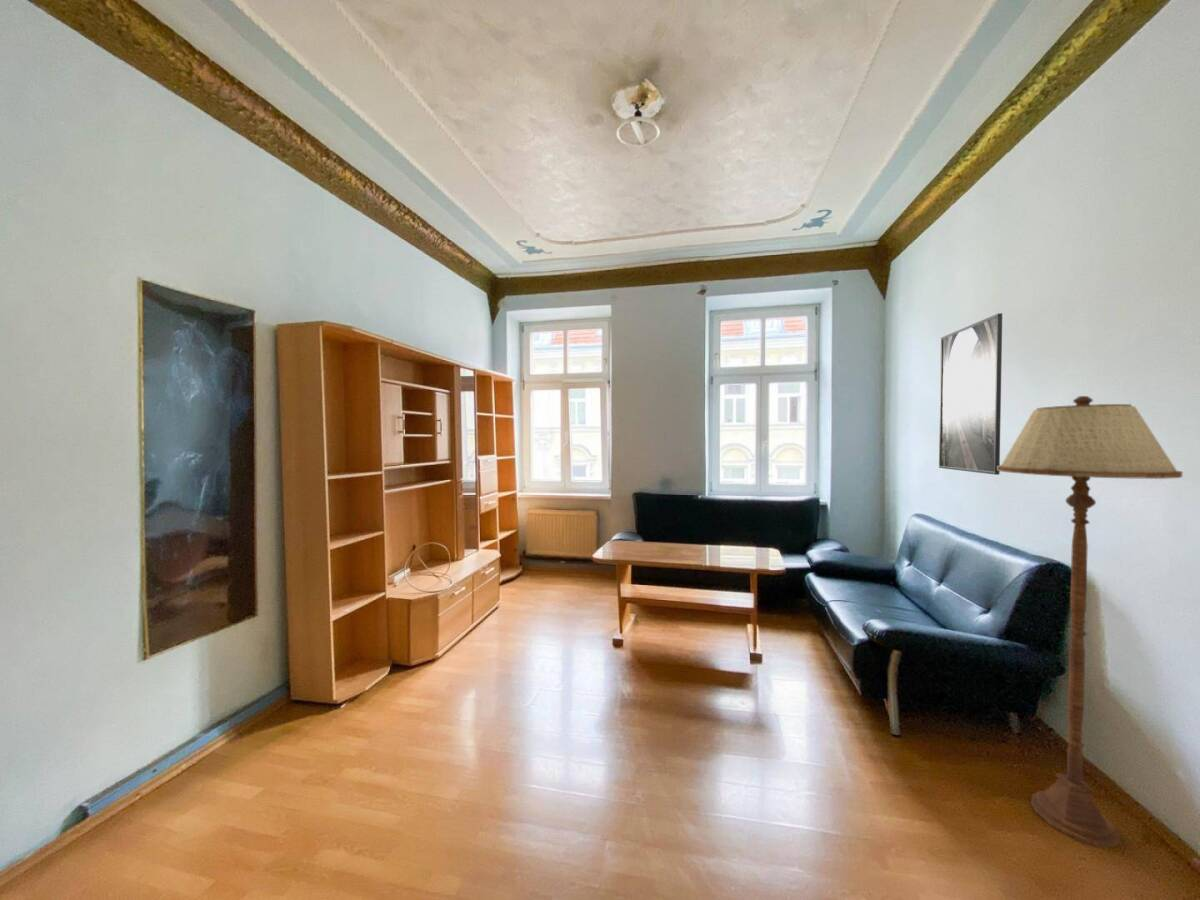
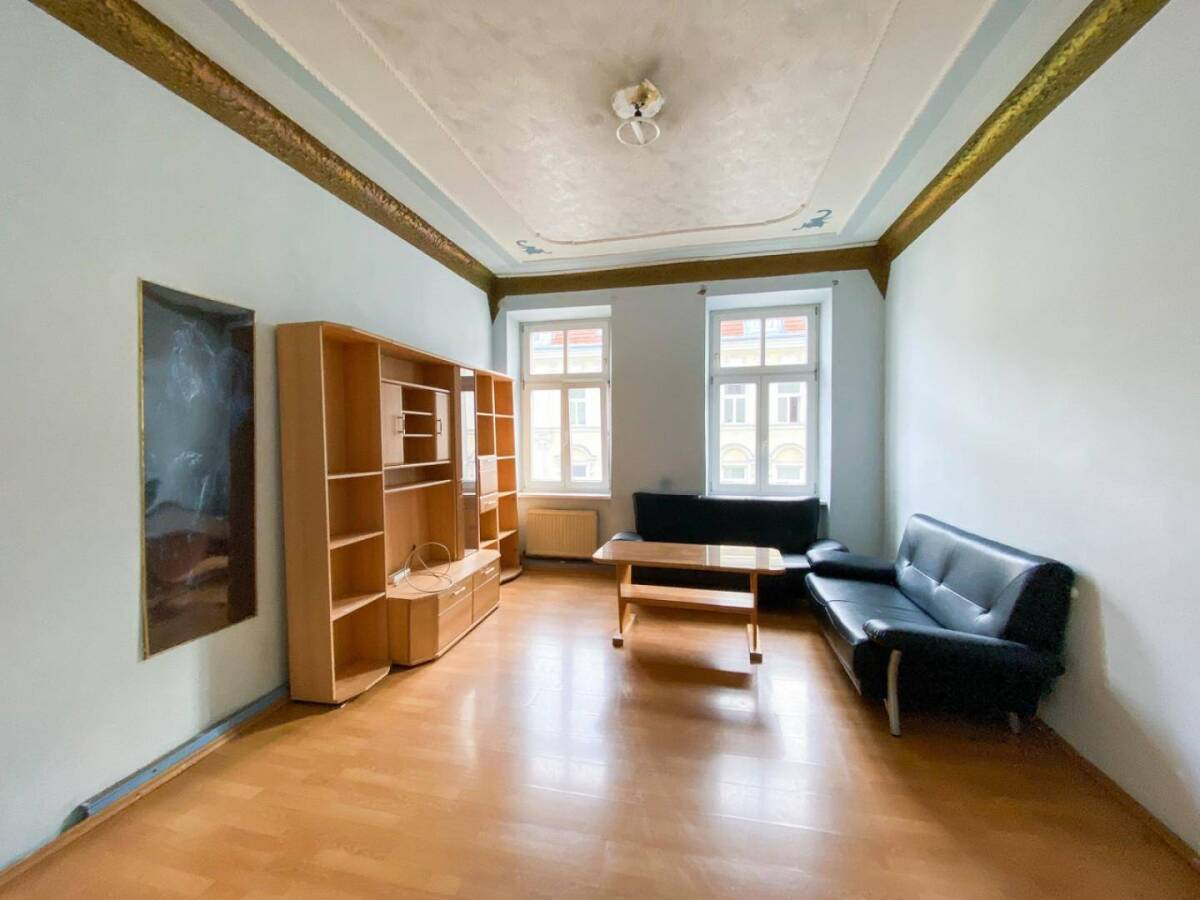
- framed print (967, 399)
- floor lamp (1076, 609)
